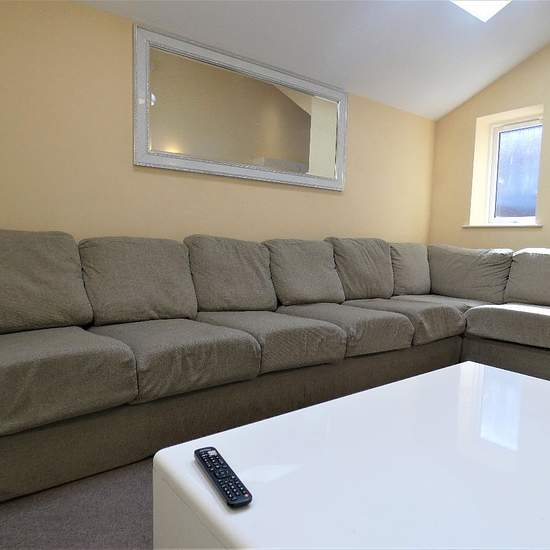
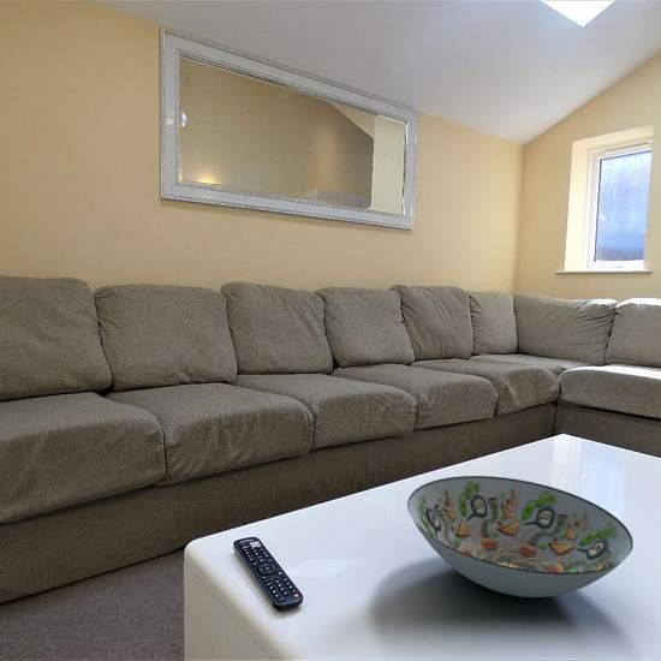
+ decorative bowl (511, 544)
